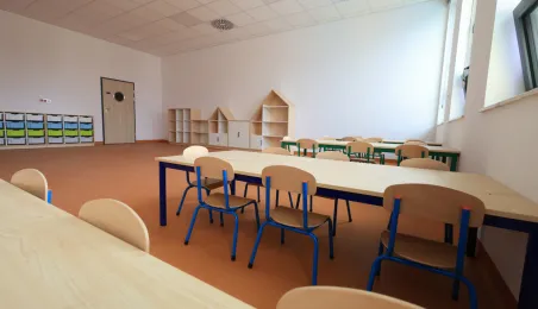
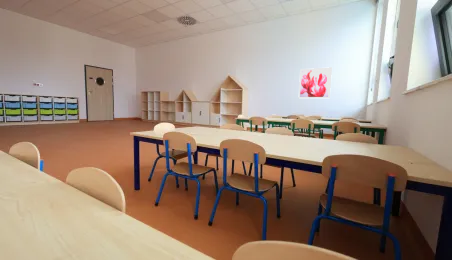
+ wall art (314, 83)
